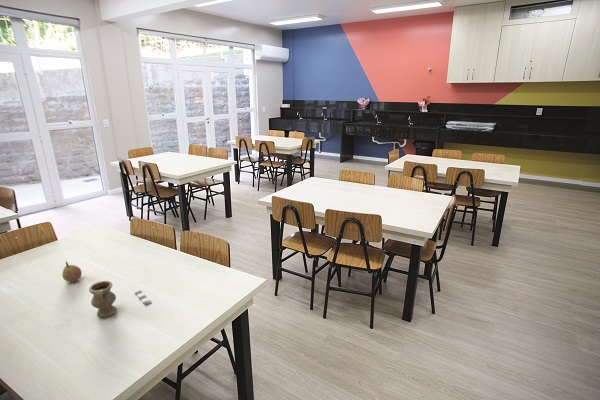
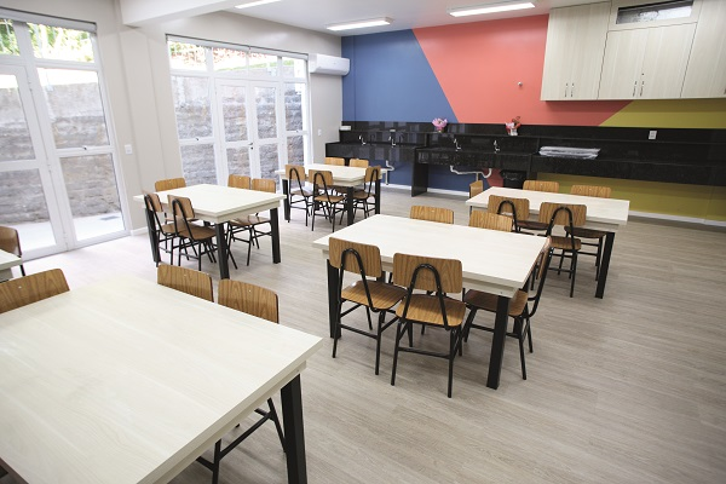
- fruit (71, 269)
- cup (115, 295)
